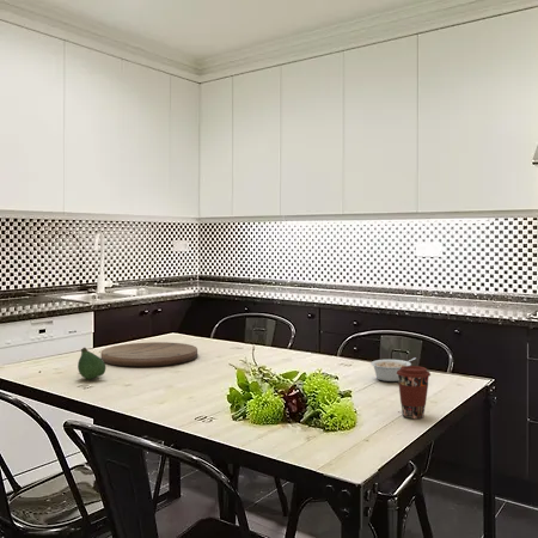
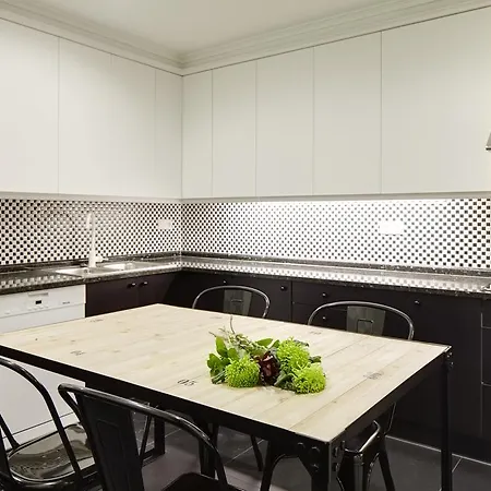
- coffee cup (412, 391)
- cutting board (149, 353)
- legume (391, 368)
- fruit (92, 362)
